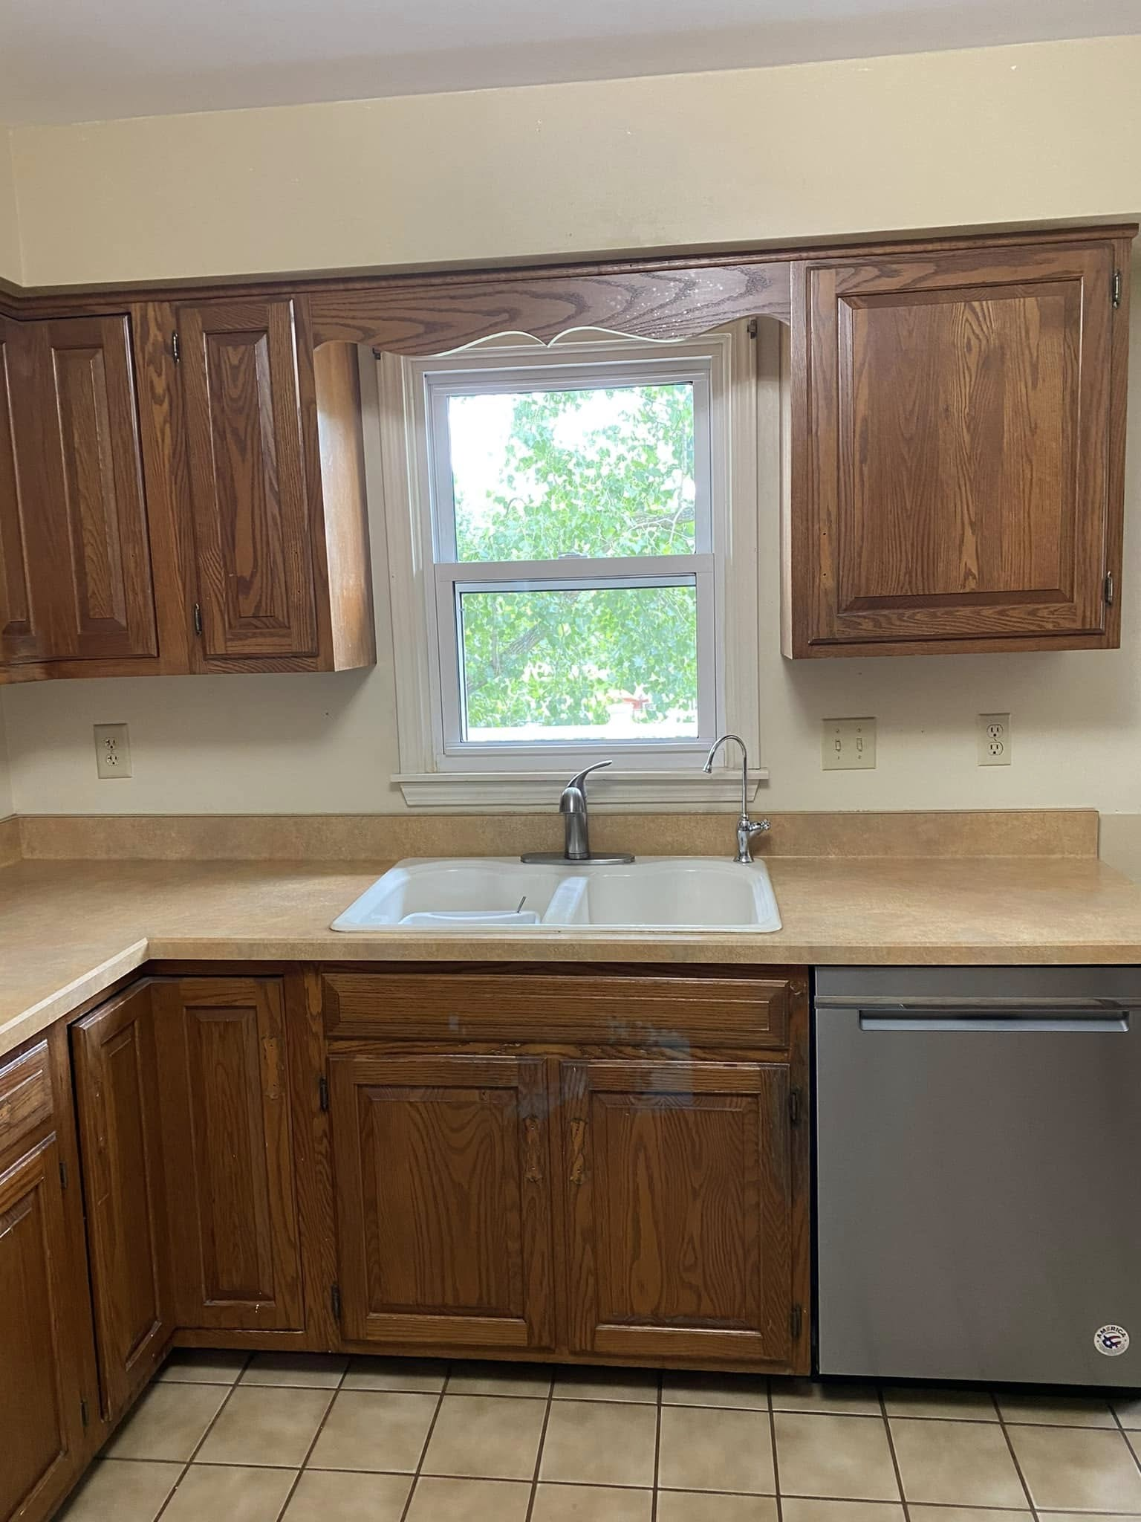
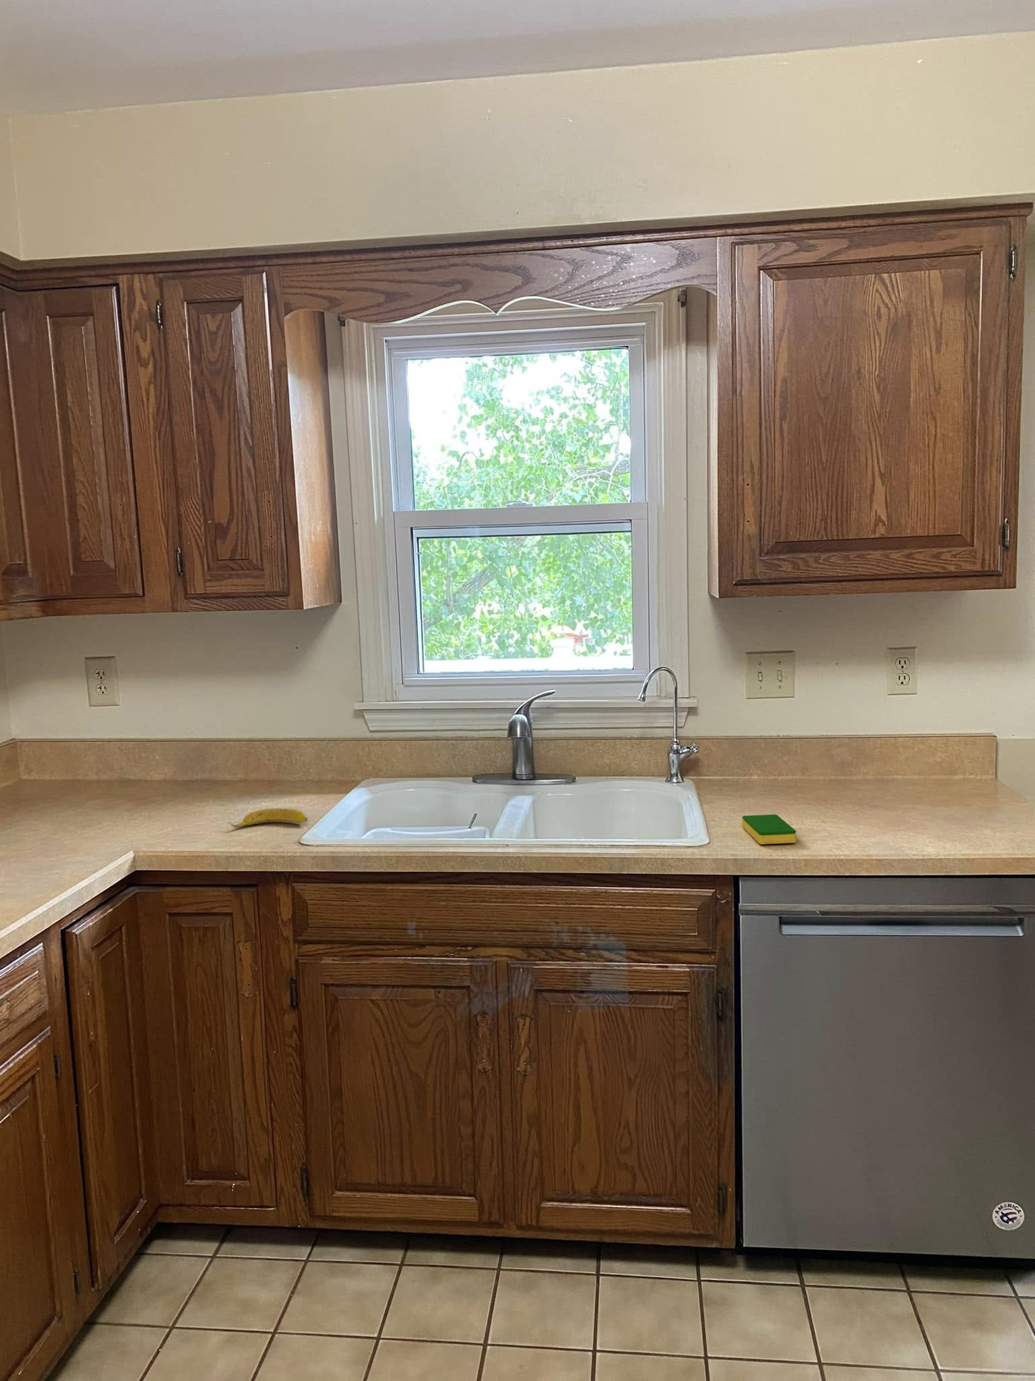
+ dish sponge (769, 829)
+ banana (271, 818)
